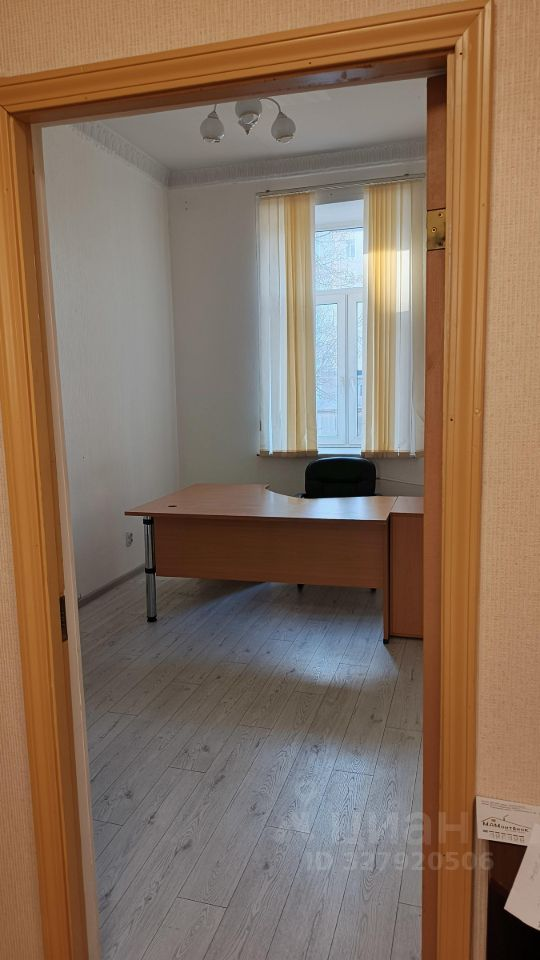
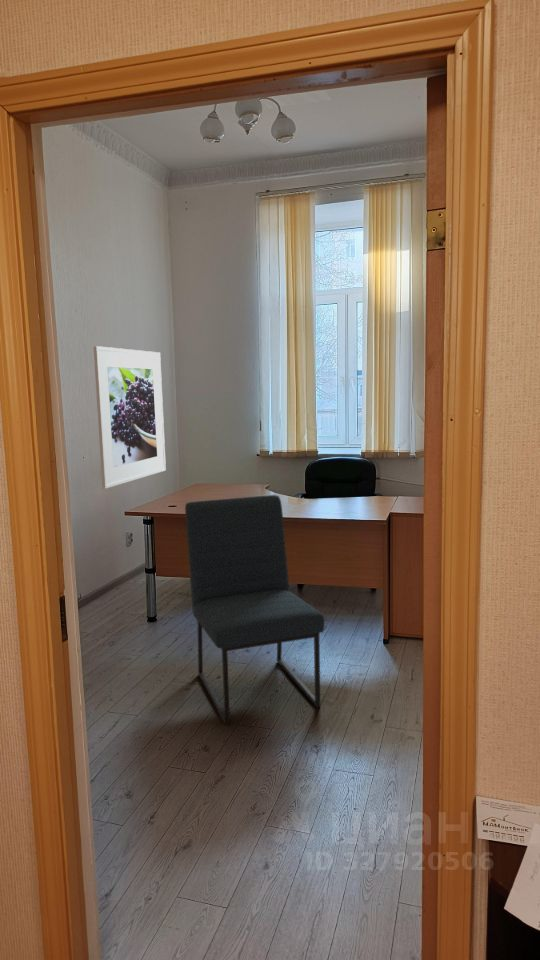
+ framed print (133, 415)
+ chair (251, 599)
